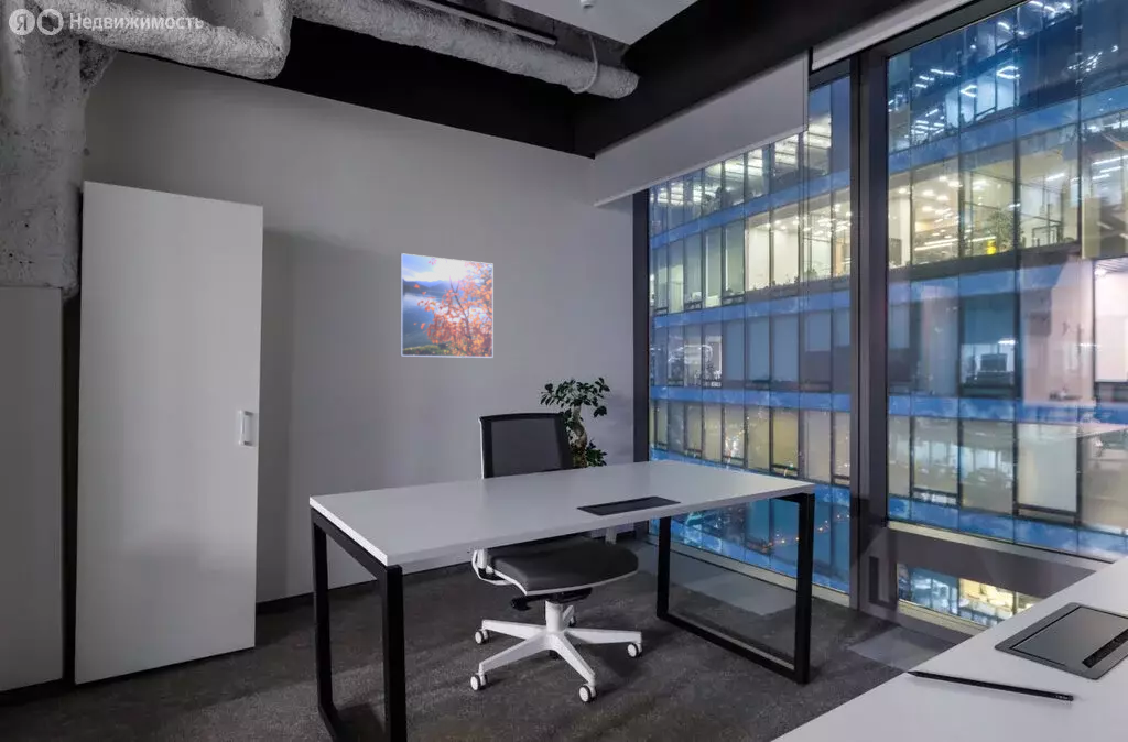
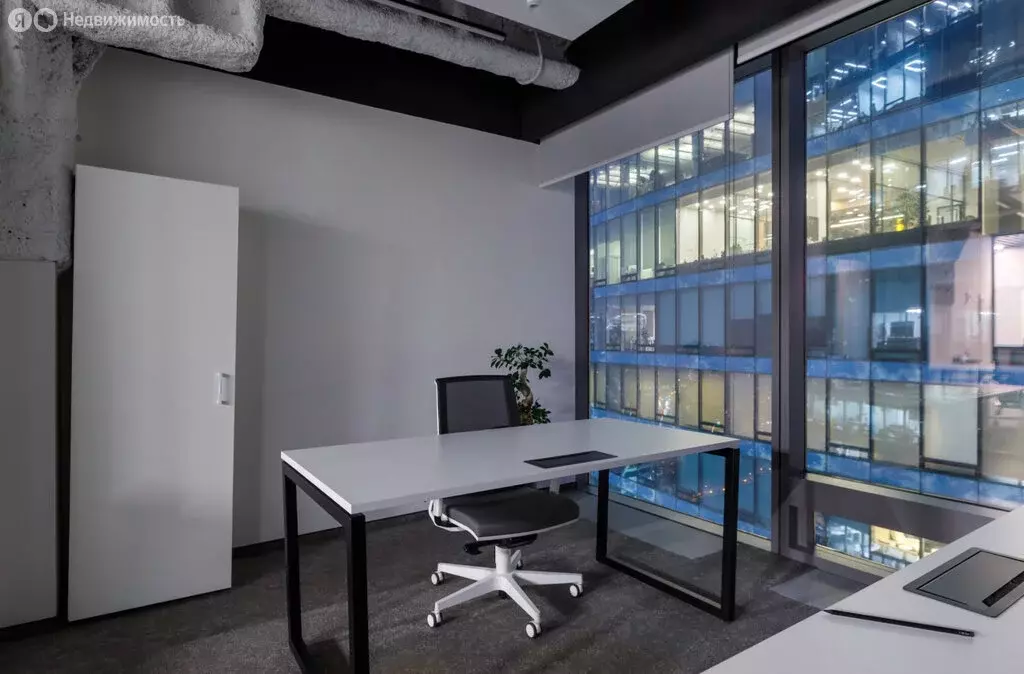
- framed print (448, 307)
